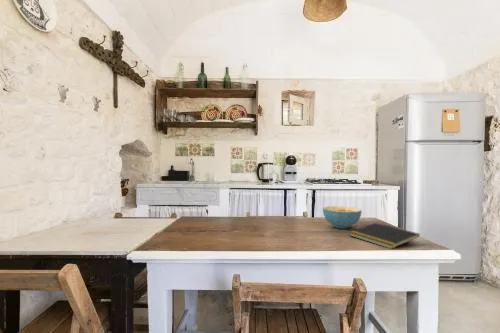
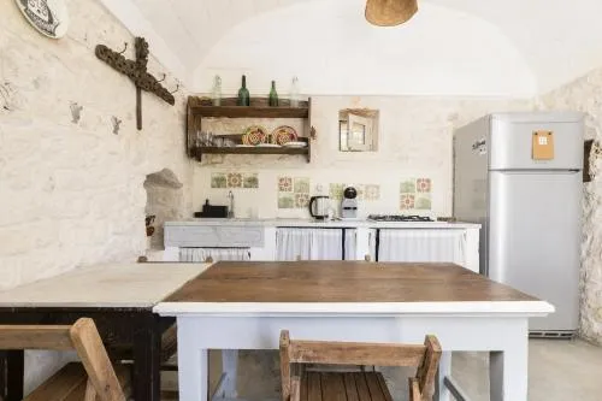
- notepad (382, 234)
- cereal bowl (341, 218)
